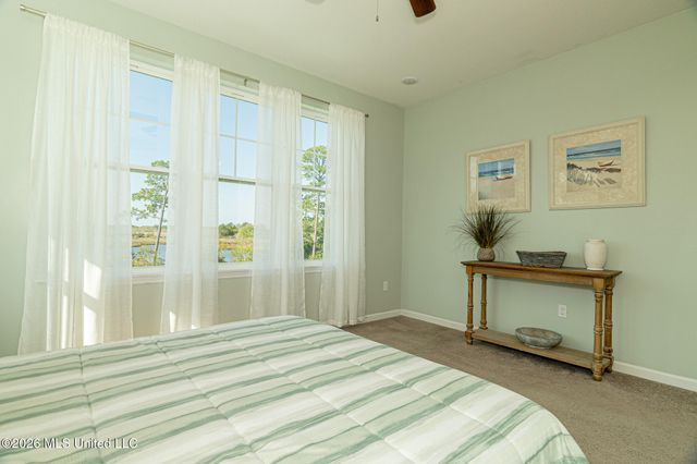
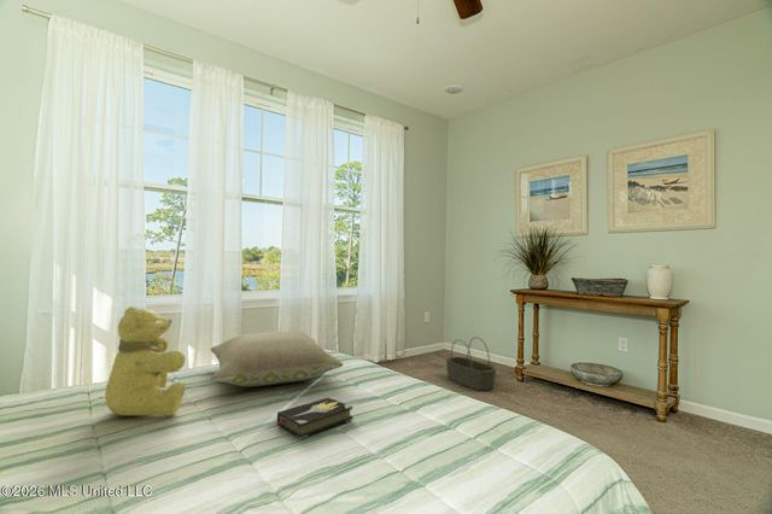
+ basket (469, 360)
+ pillow (271, 356)
+ teddy bear (144, 357)
+ hardback book (315, 414)
